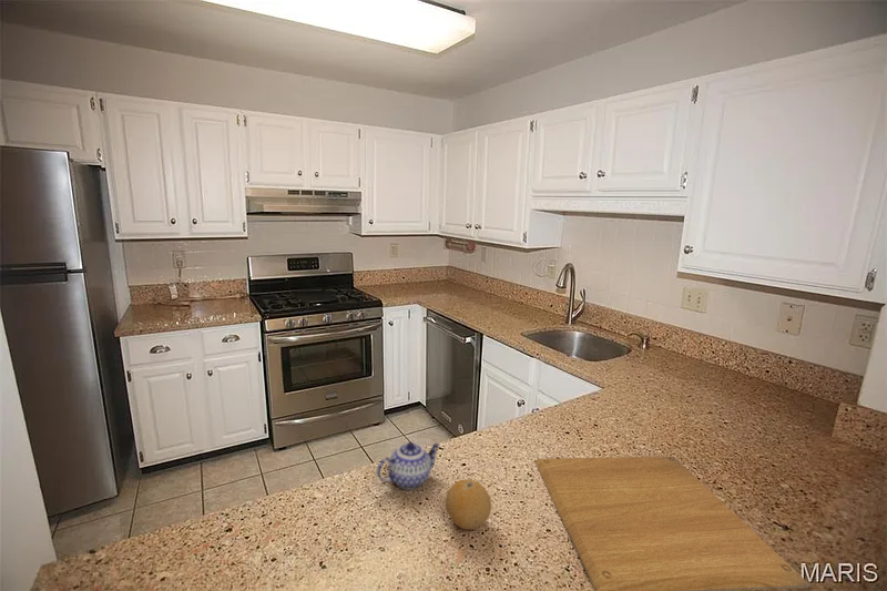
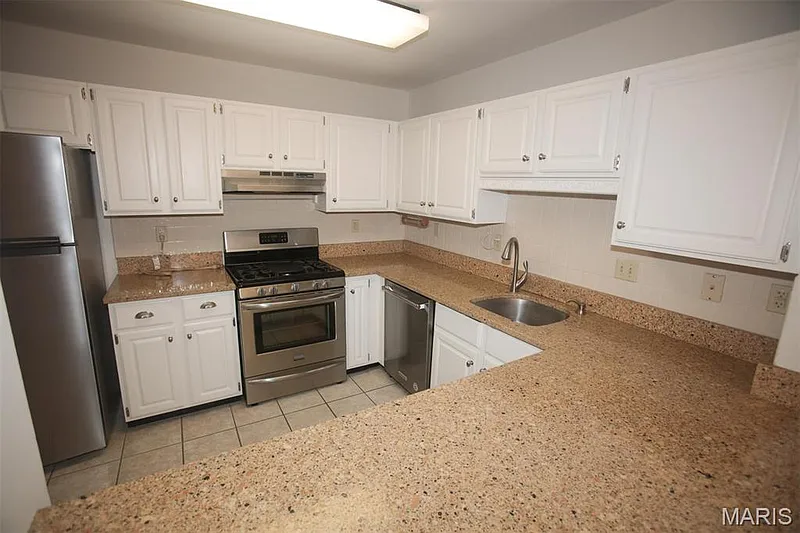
- teapot (409, 461)
- chopping board (644, 509)
- fruit (468, 503)
